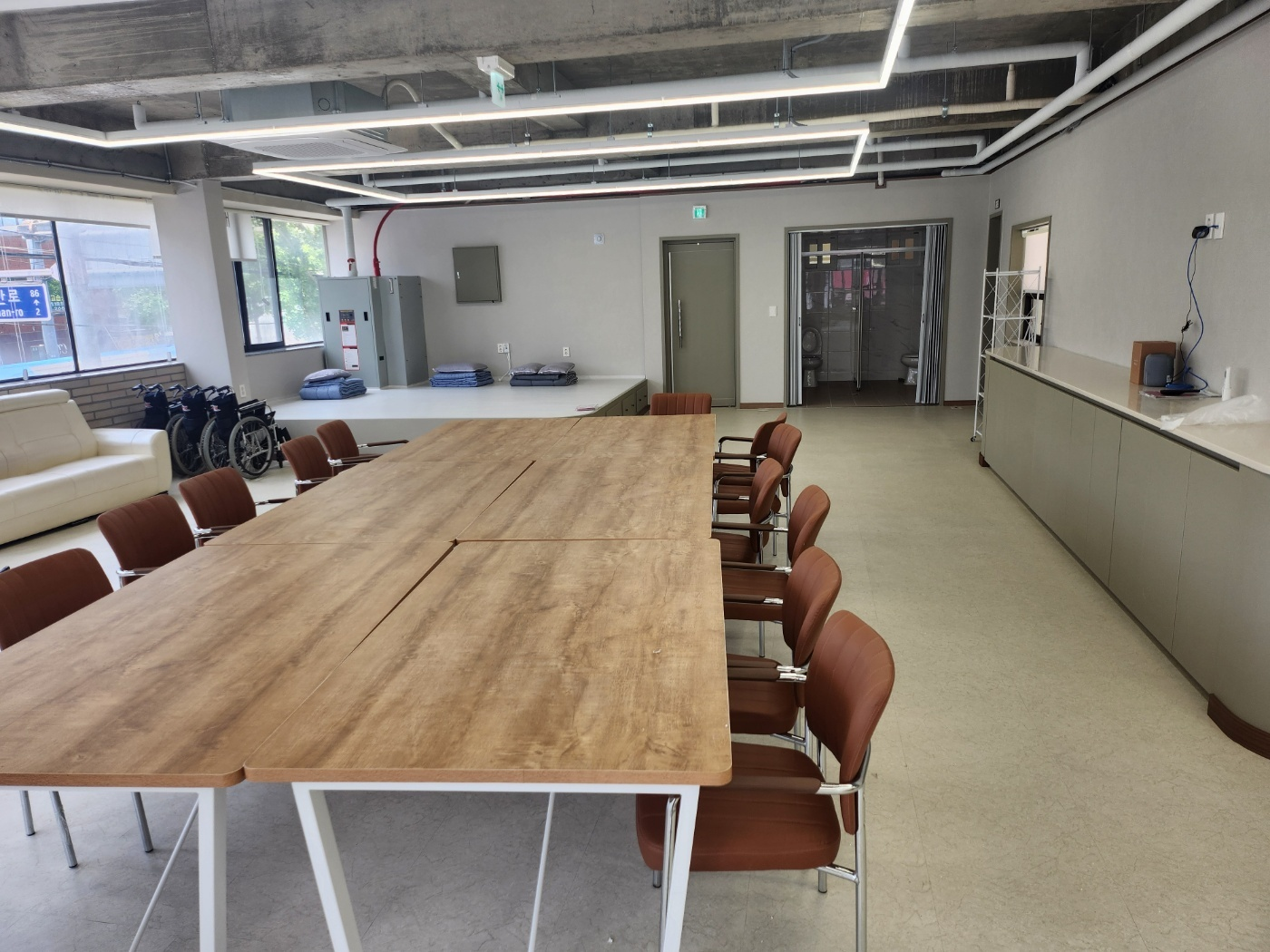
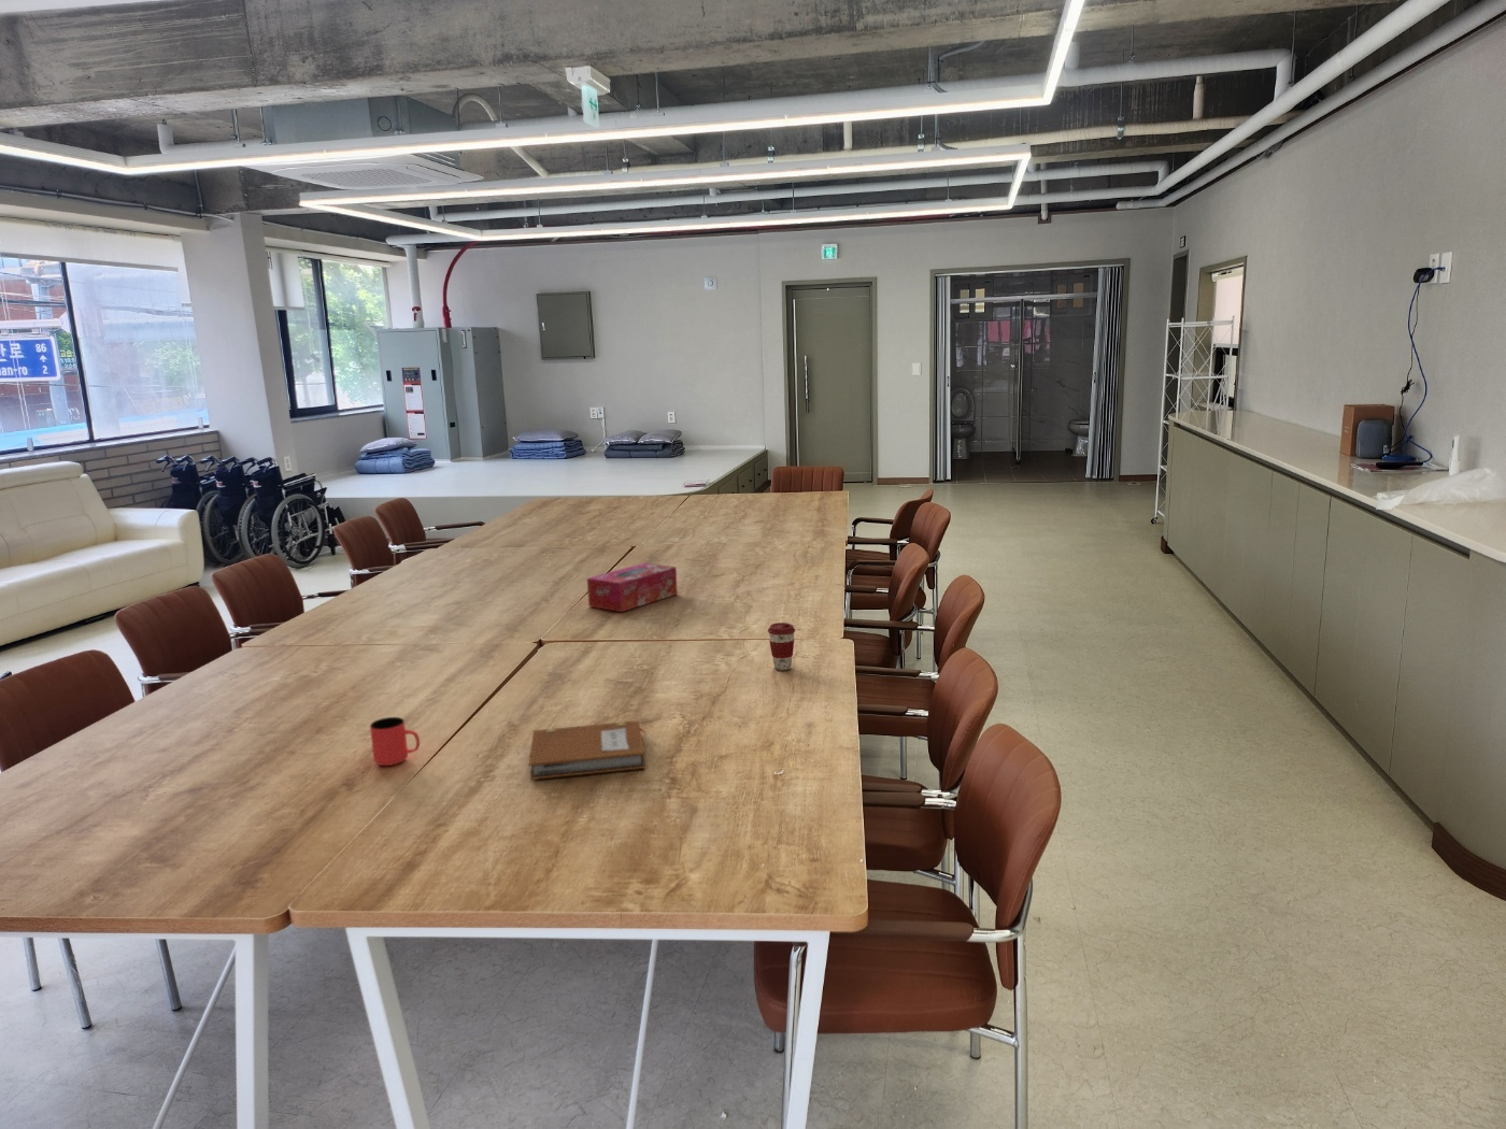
+ tissue box (632, 586)
+ cup (396, 741)
+ notebook (589, 747)
+ coffee cup (781, 646)
